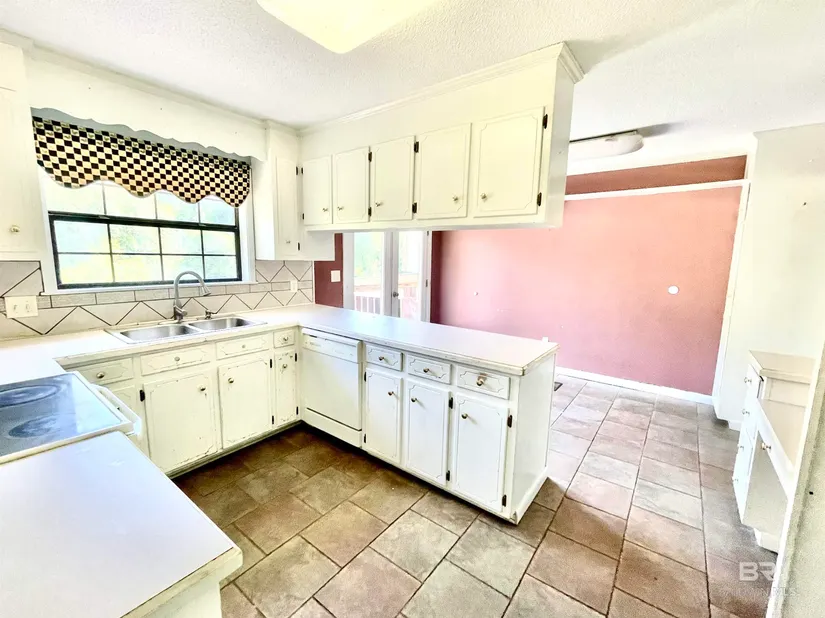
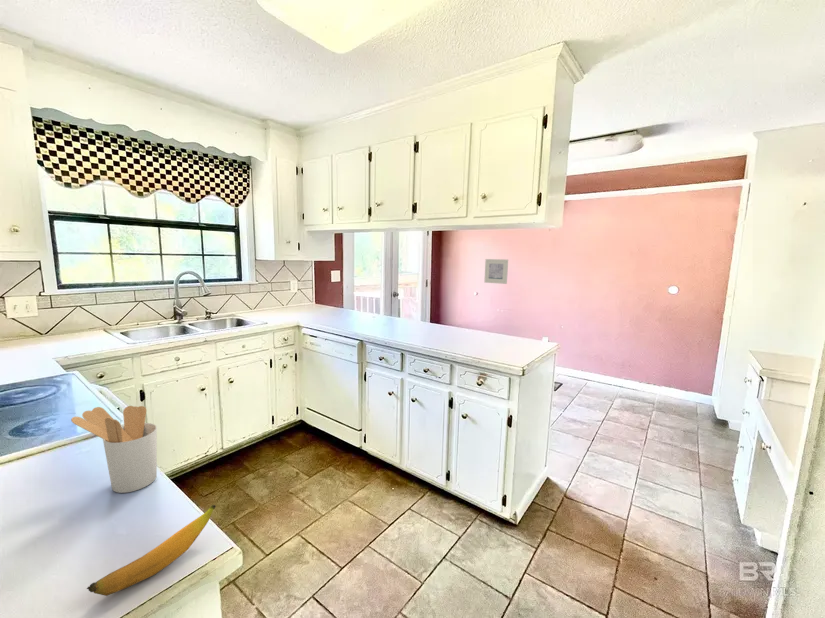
+ banana (160, 550)
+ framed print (496, 271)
+ utensil holder (119, 445)
